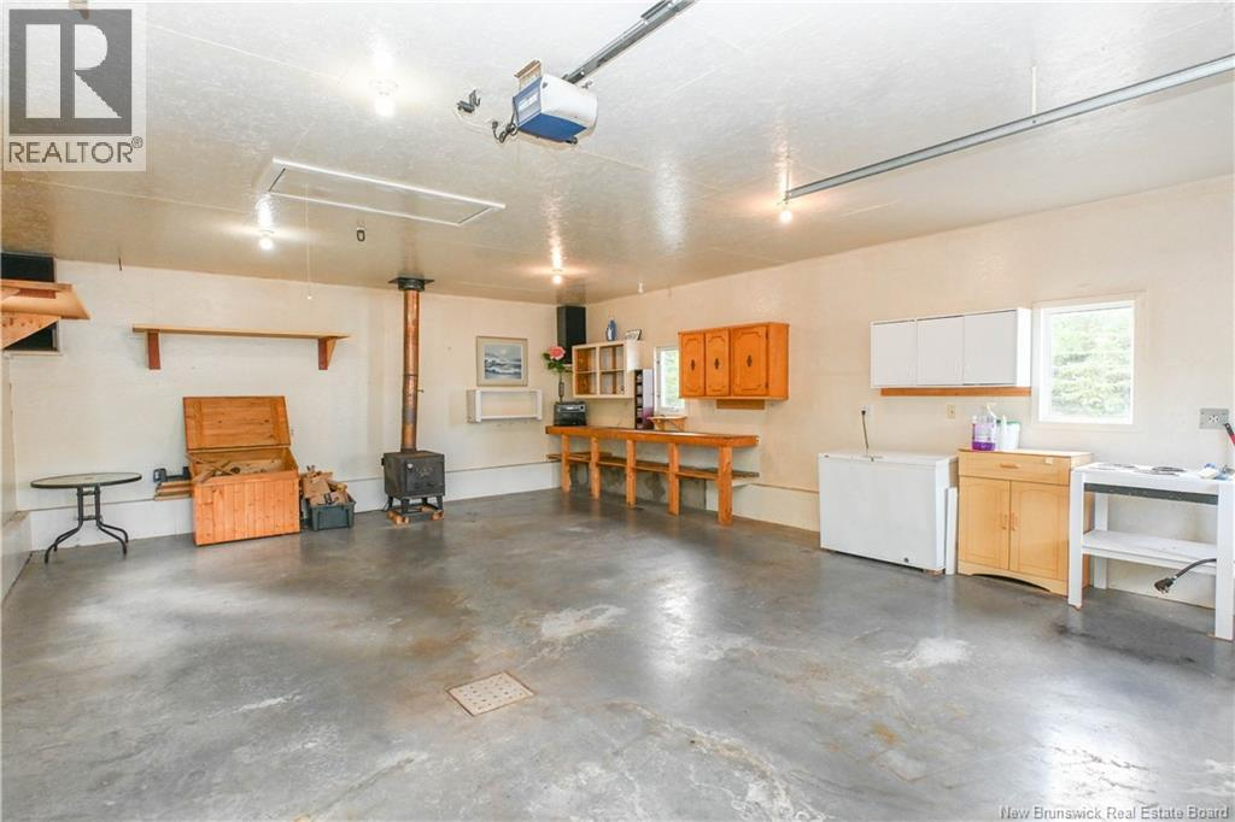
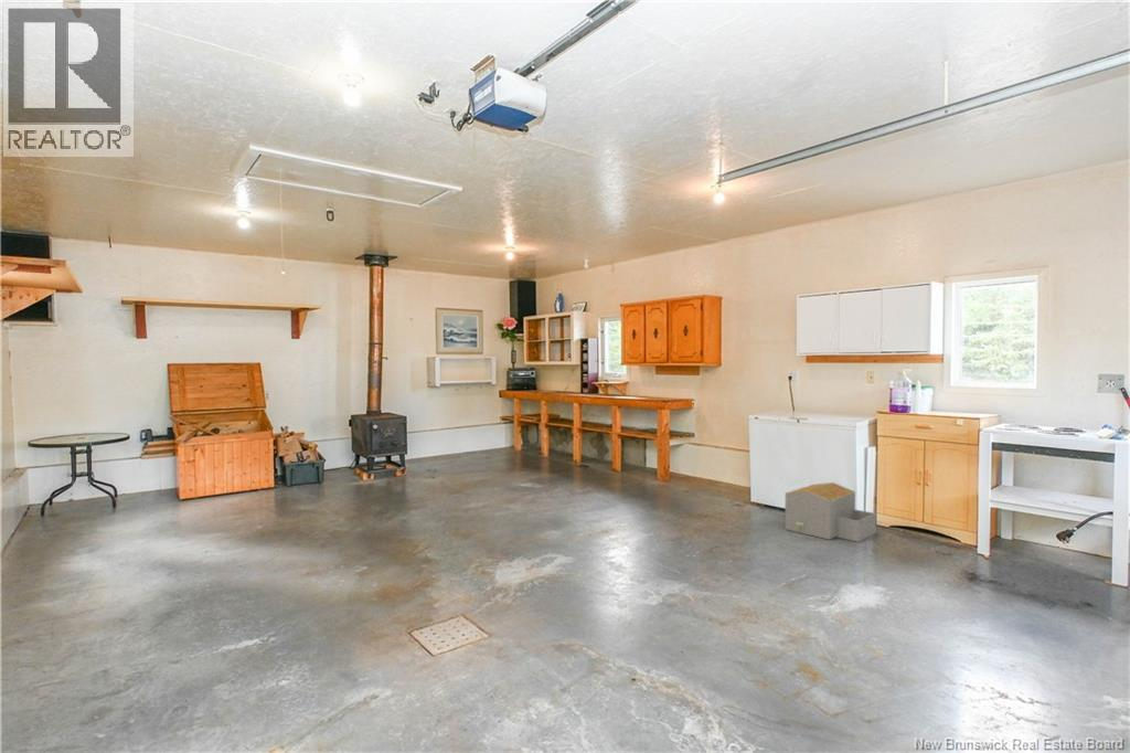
+ architectural model (830, 509)
